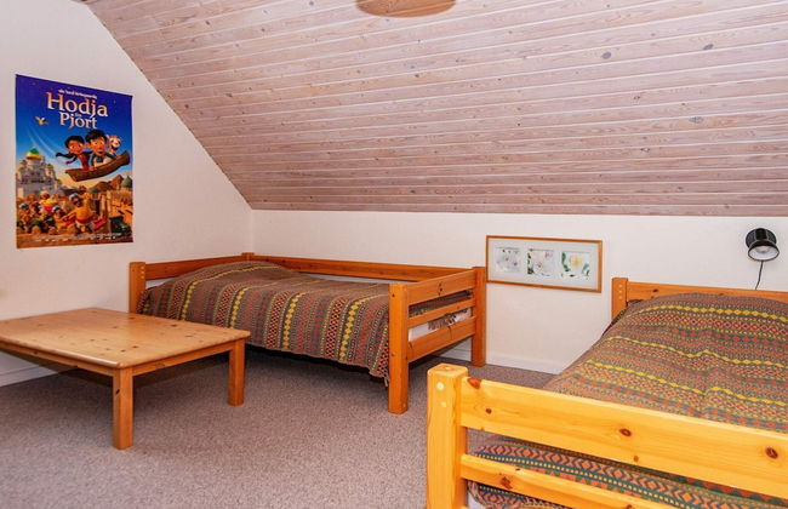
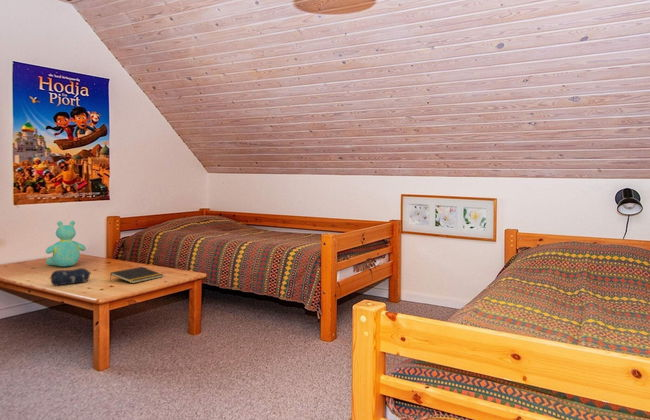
+ teddy bear (63, 243)
+ notepad (137, 274)
+ pencil case (70, 276)
